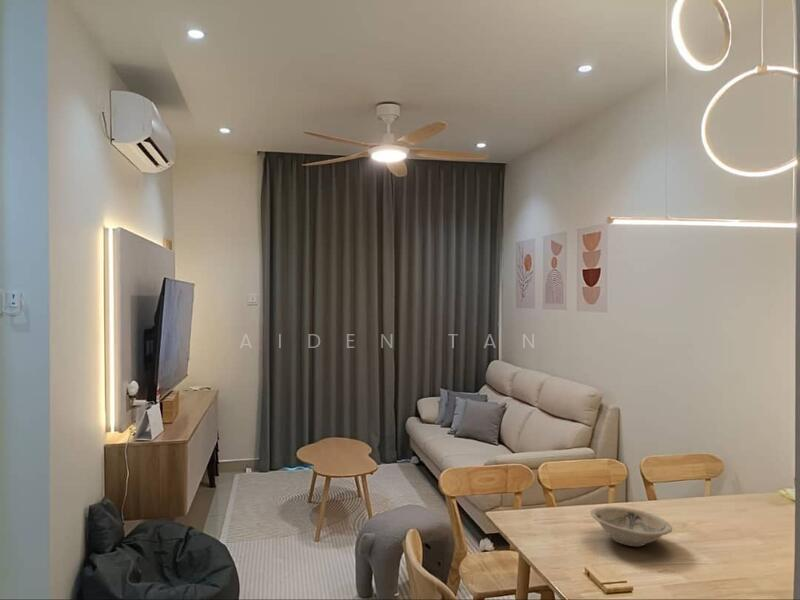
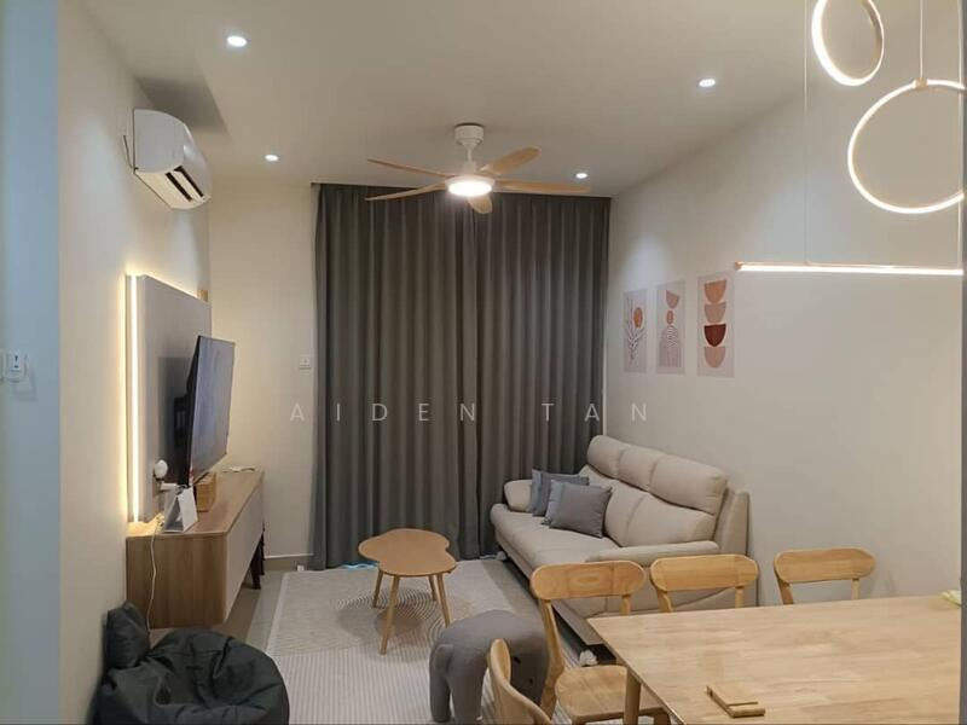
- bowl (629, 528)
